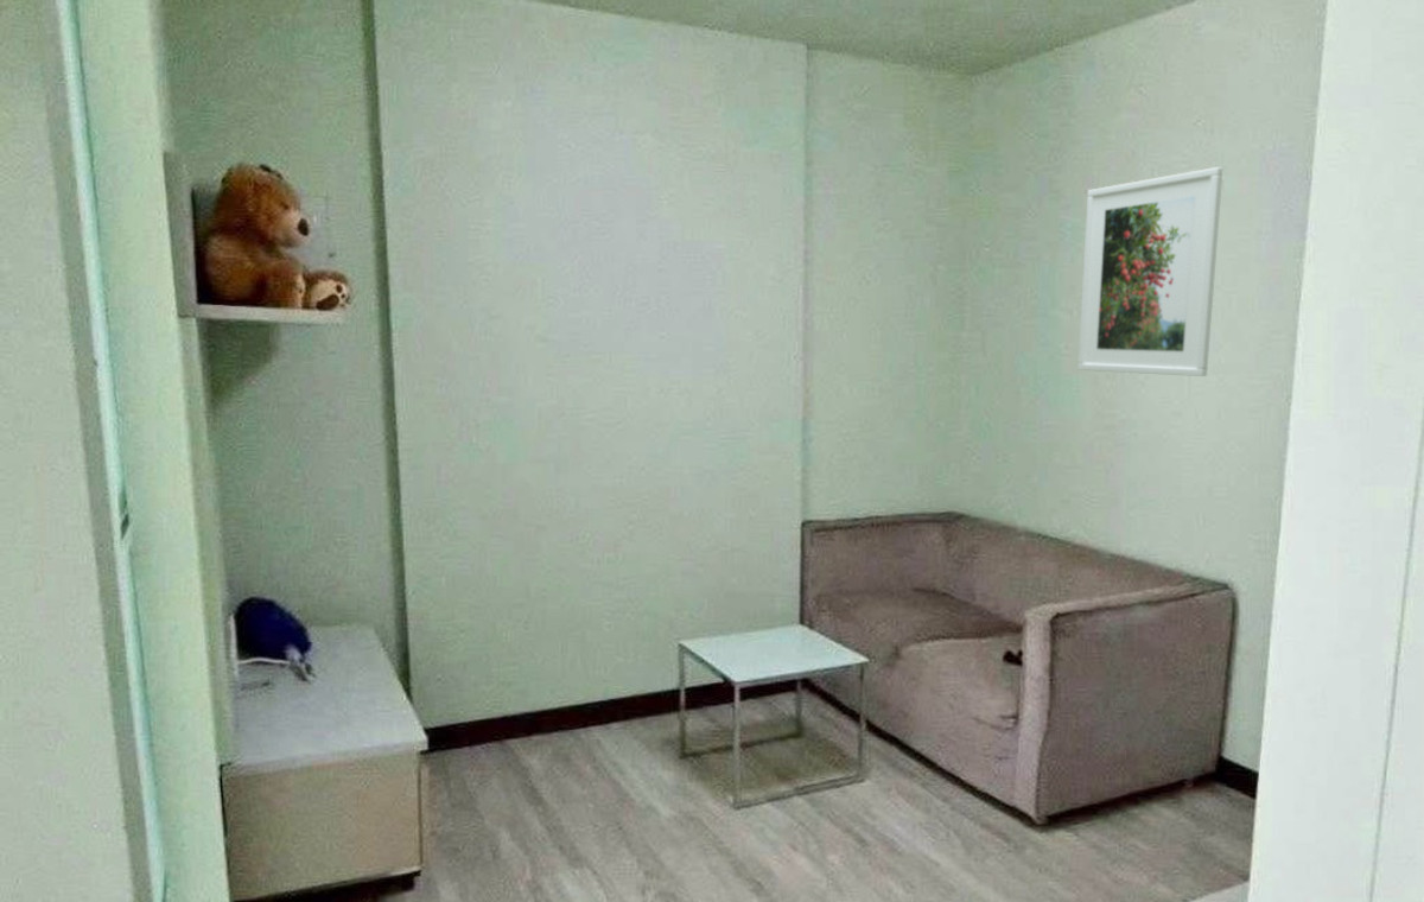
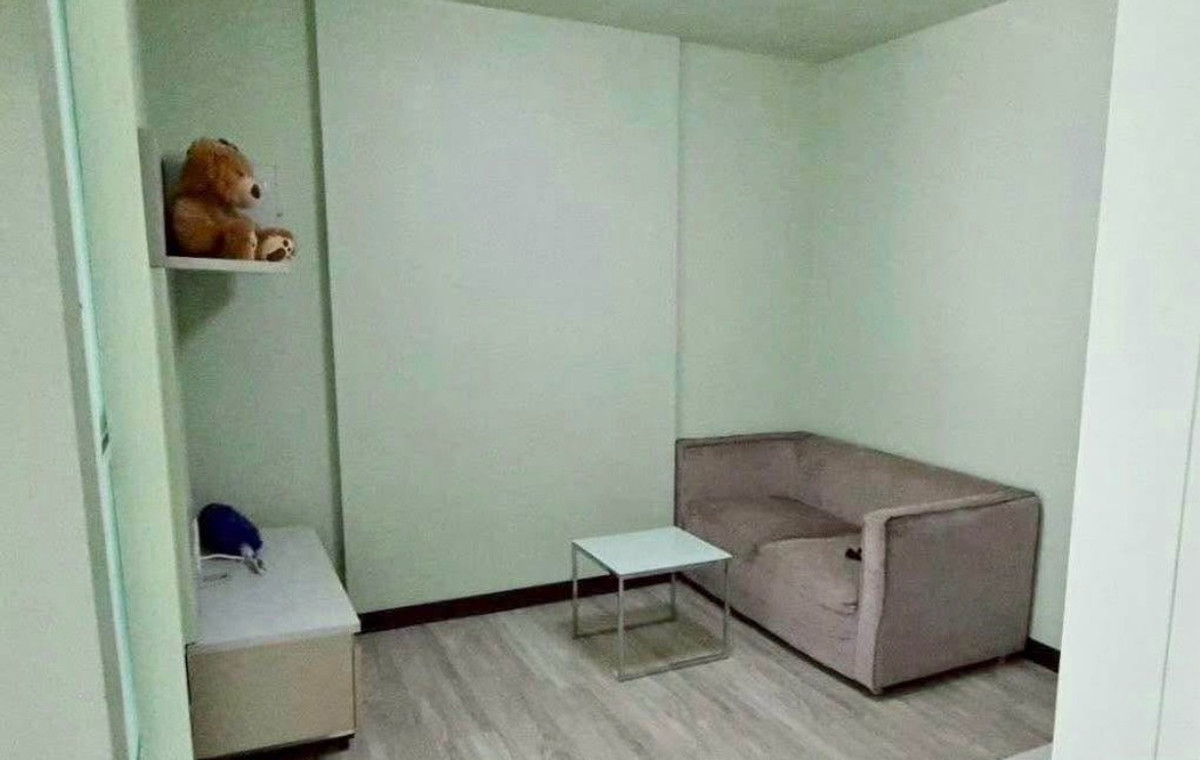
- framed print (1143, 277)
